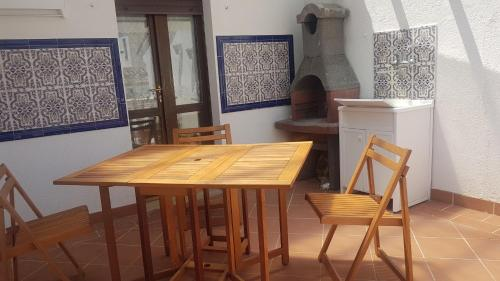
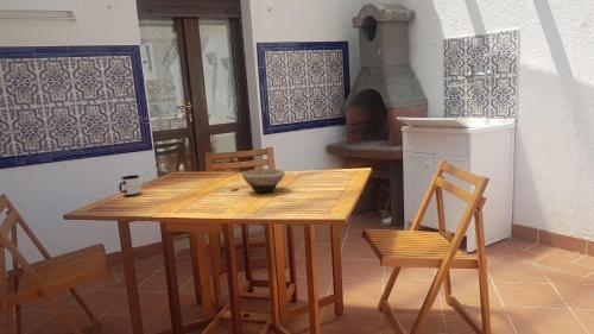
+ bowl (263, 181)
+ mug (128, 185)
